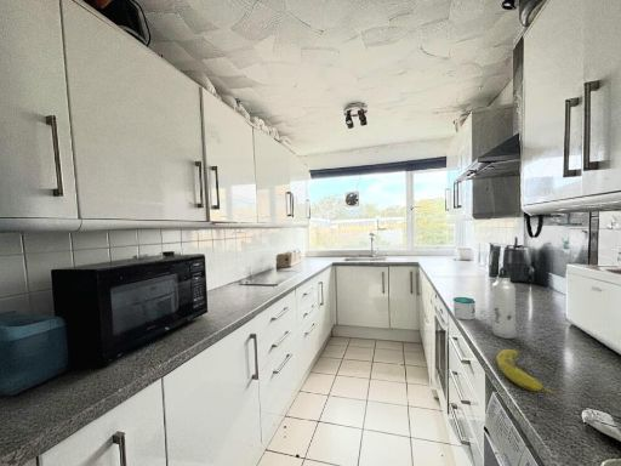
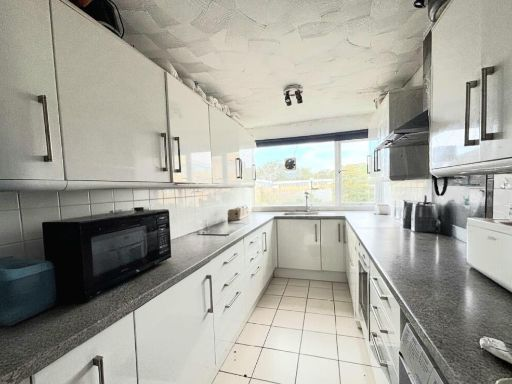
- water bottle (503, 301)
- fruit (518, 368)
- mug (465, 307)
